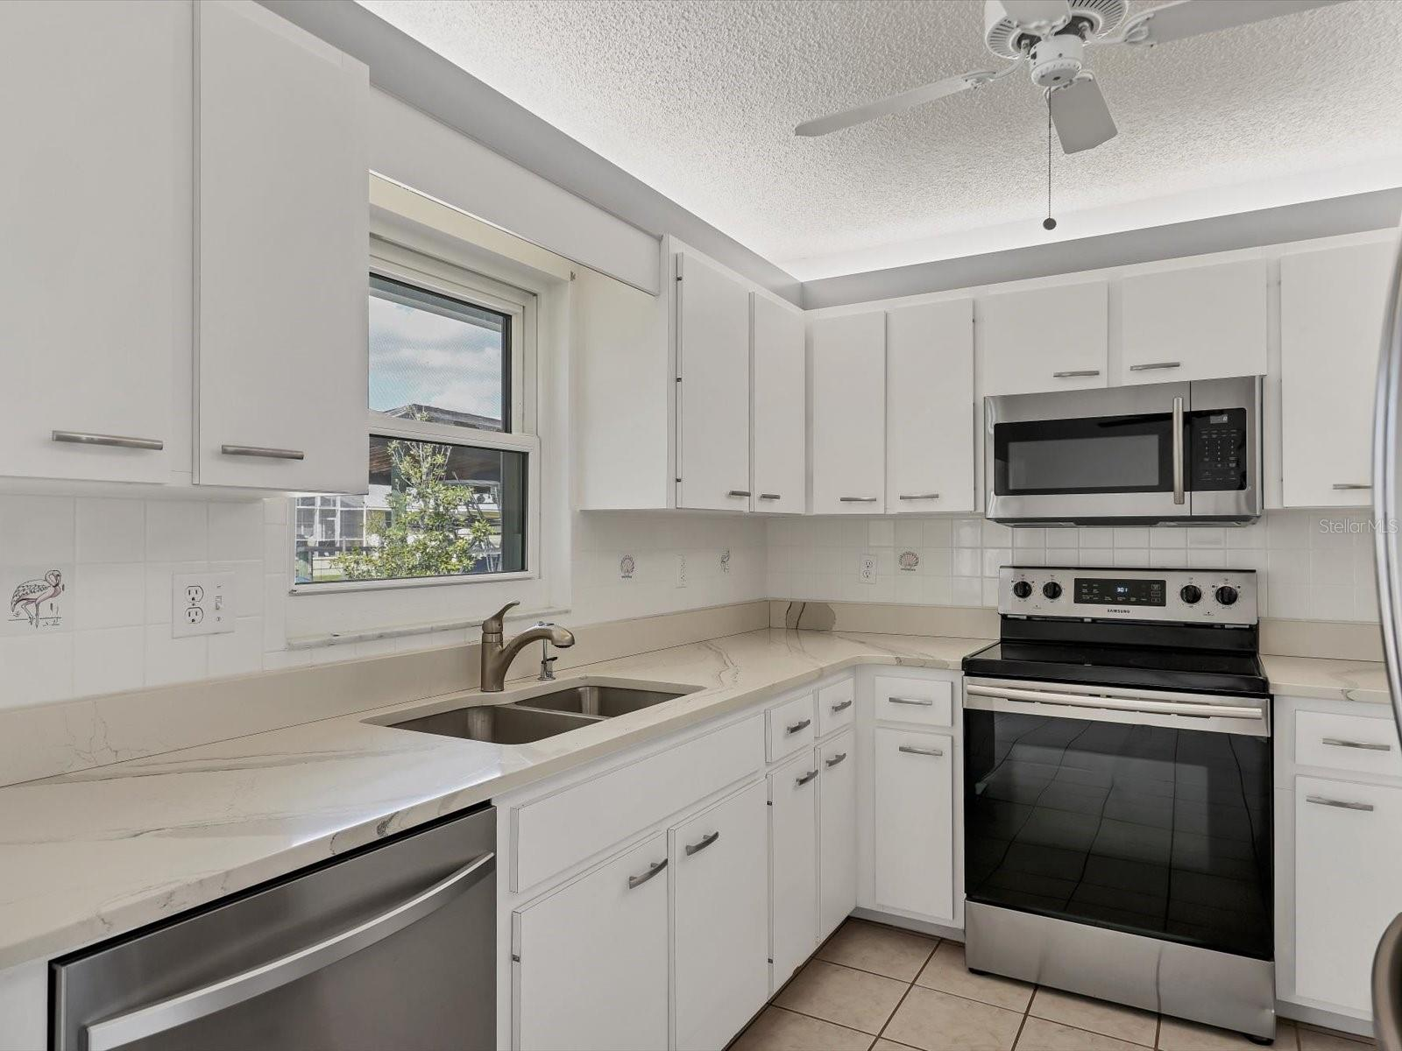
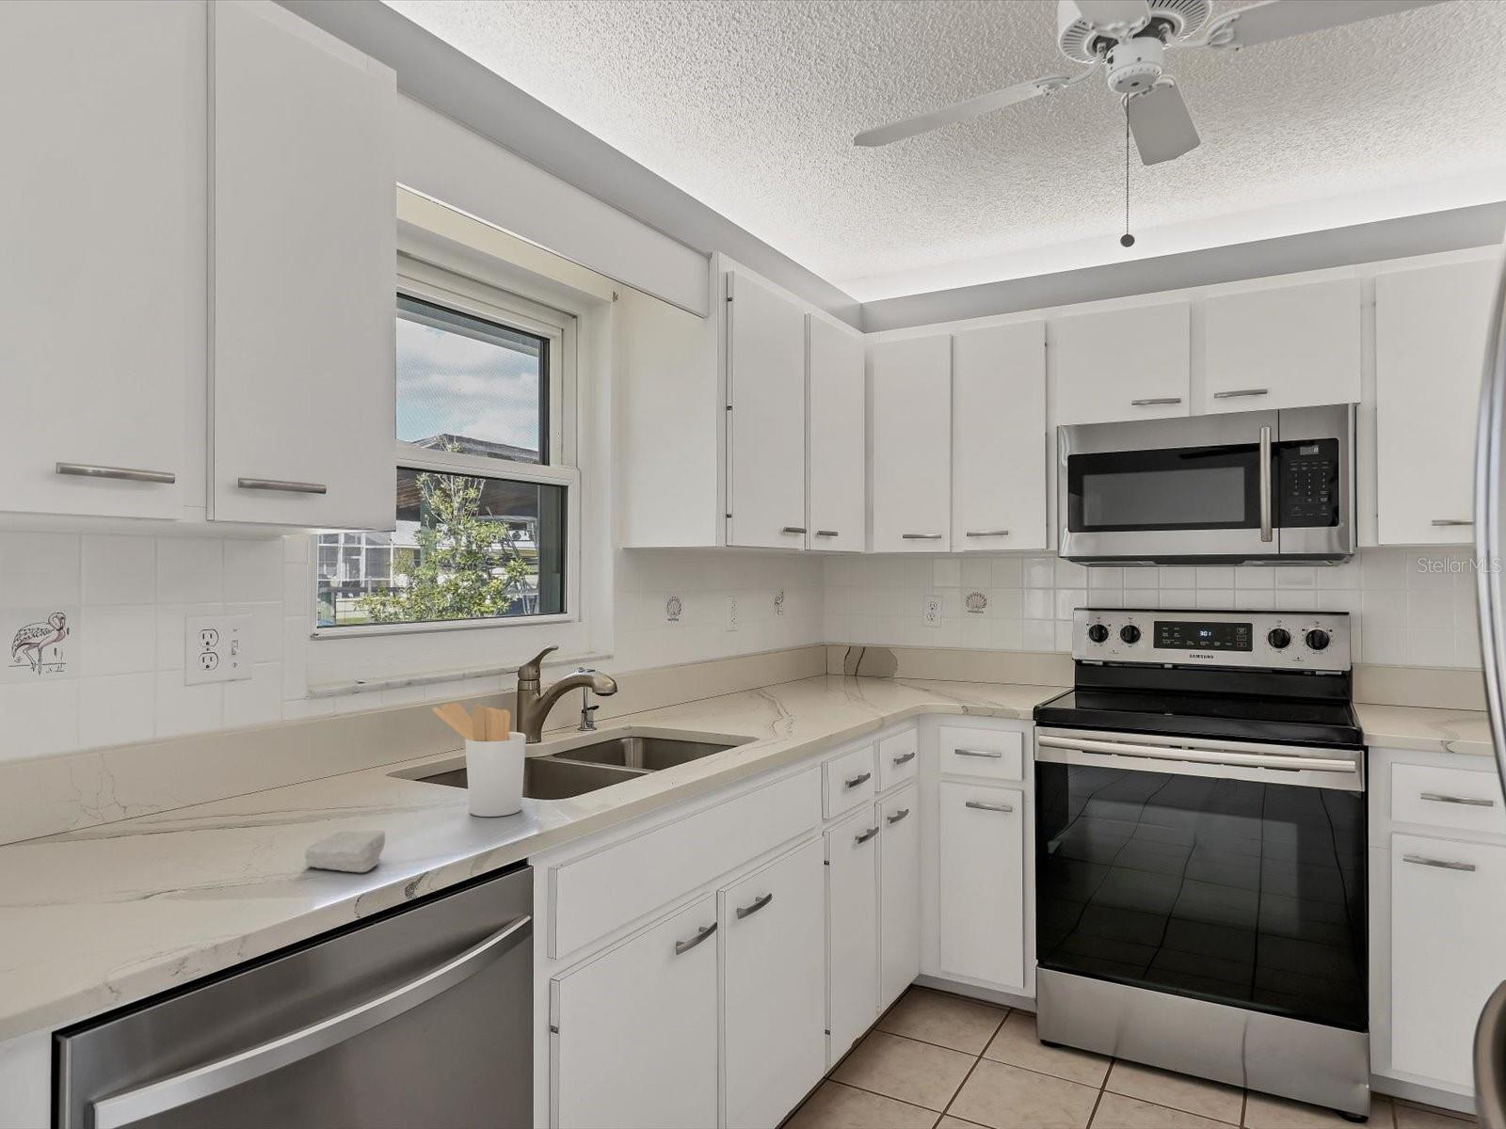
+ utensil holder (480, 754)
+ soap bar (345, 849)
